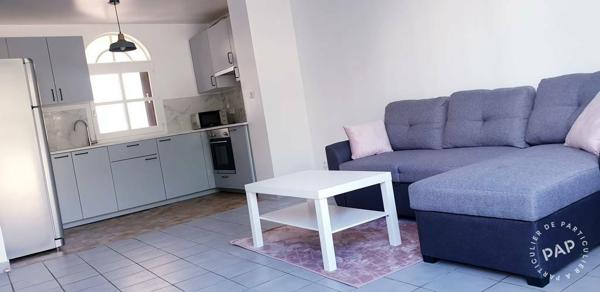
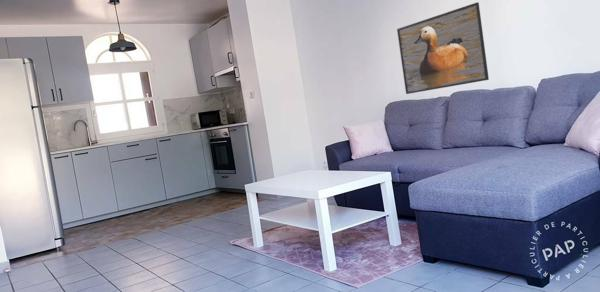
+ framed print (439, 52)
